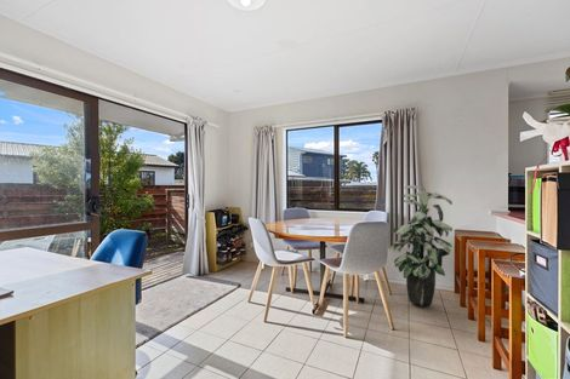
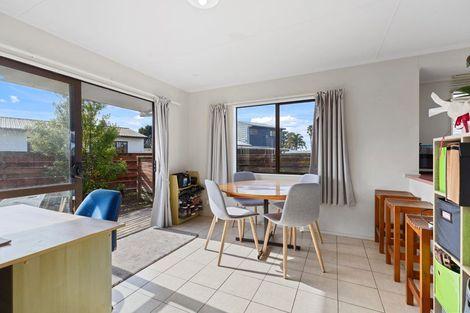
- indoor plant (417, 243)
